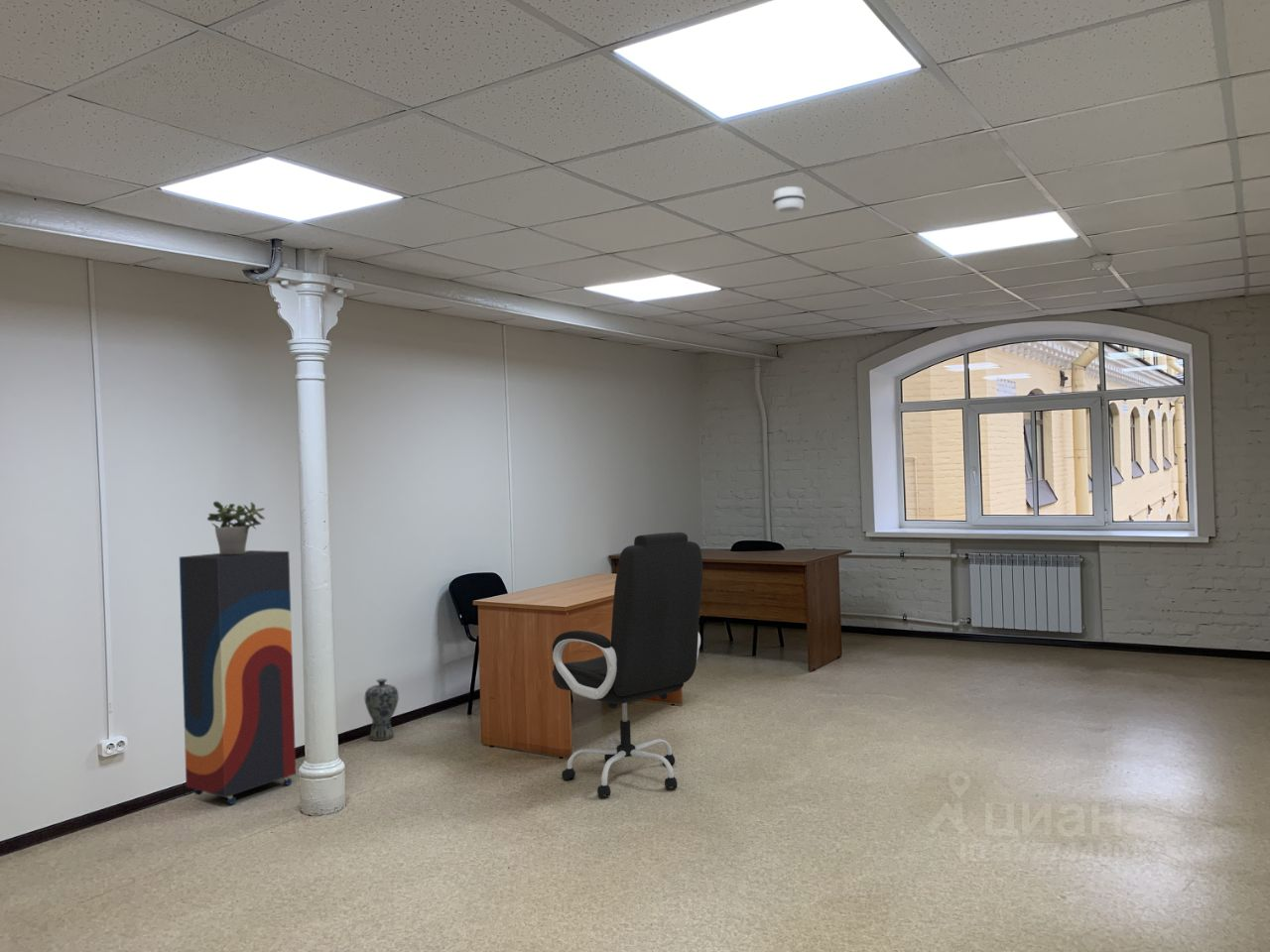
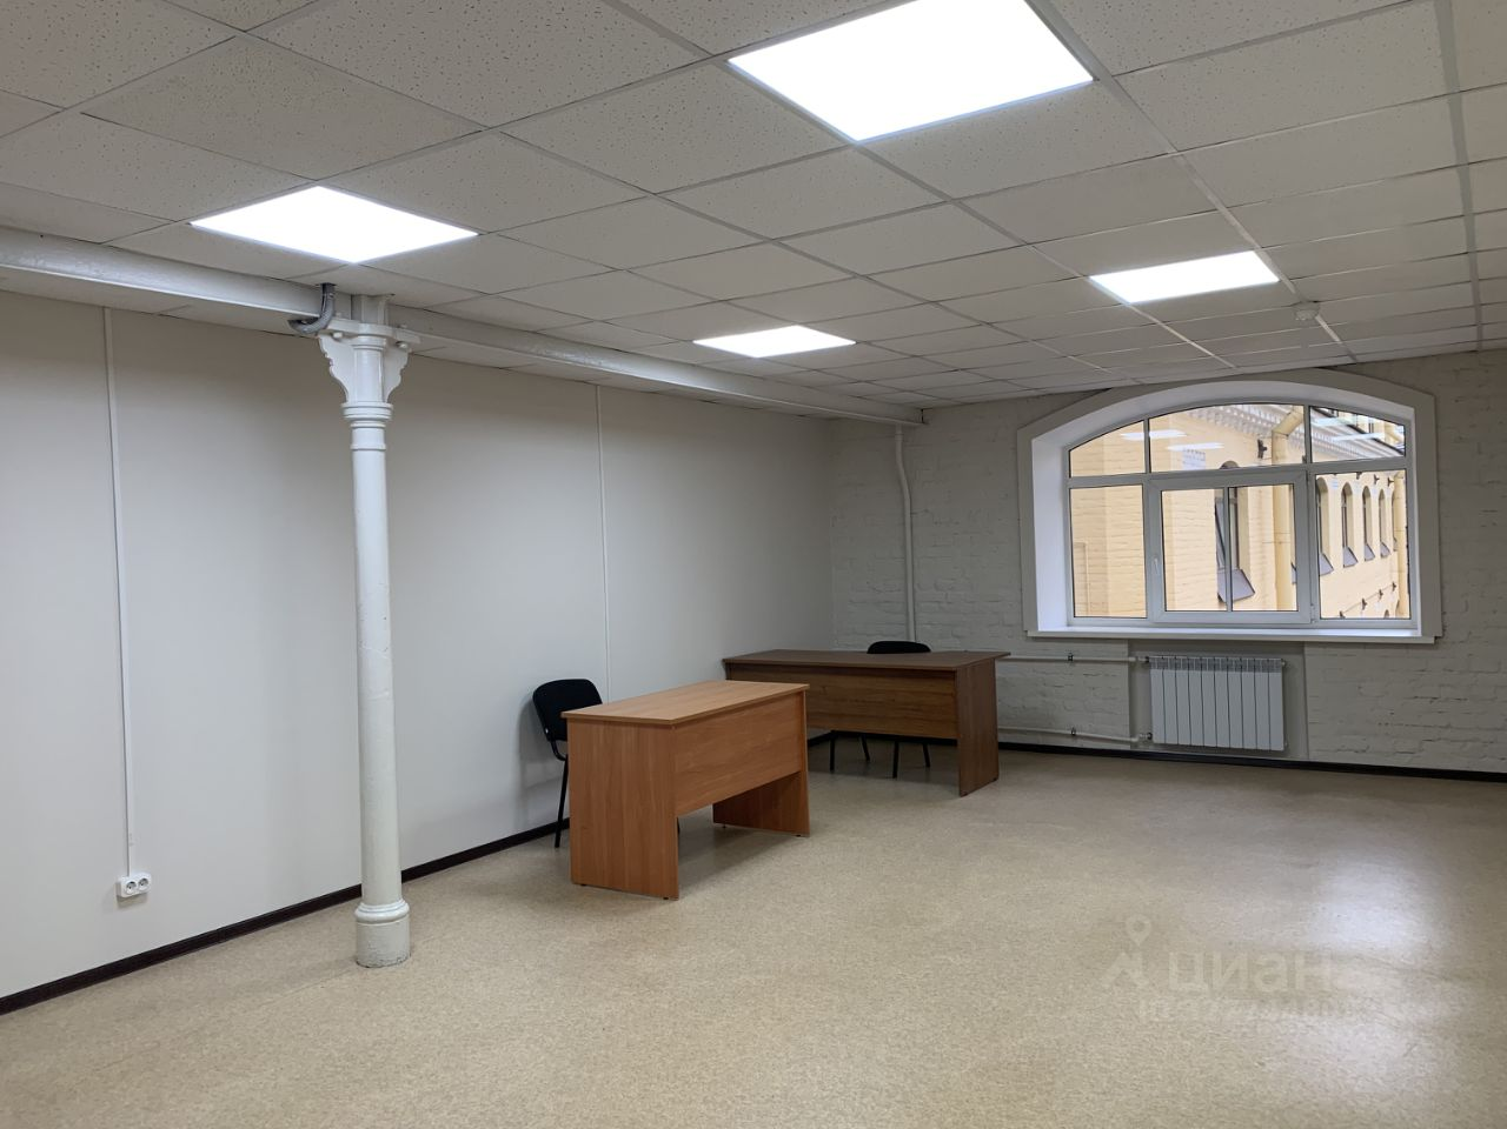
- potted plant (235, 527)
- office chair (626, 655)
- shelving unit (238, 671)
- smoke detector (789, 200)
- vase (381, 708)
